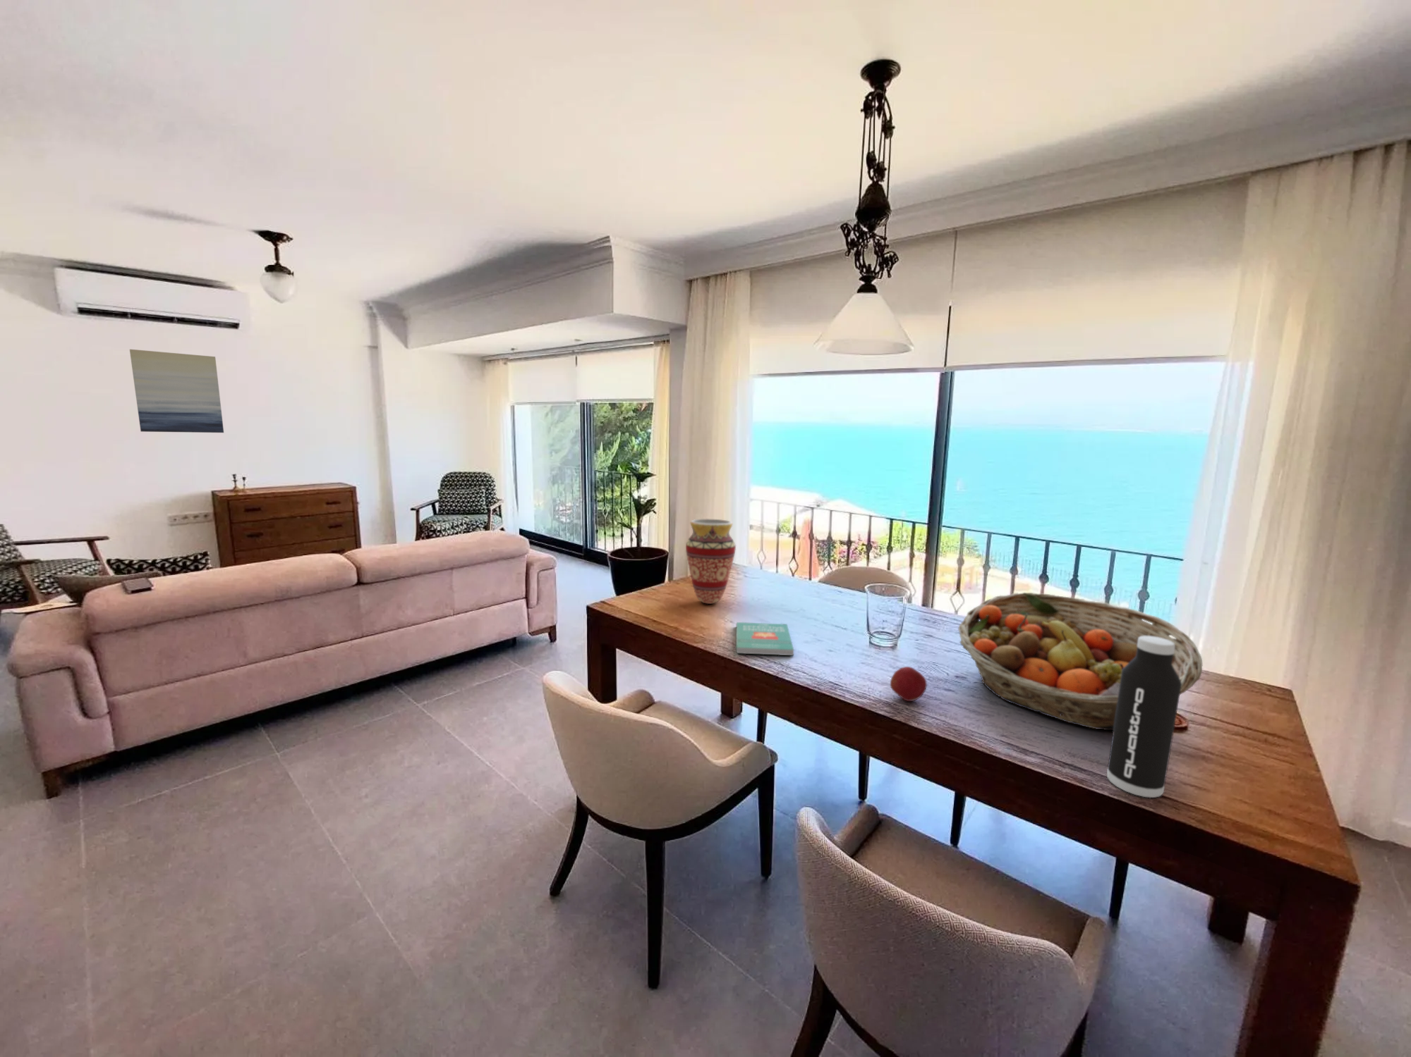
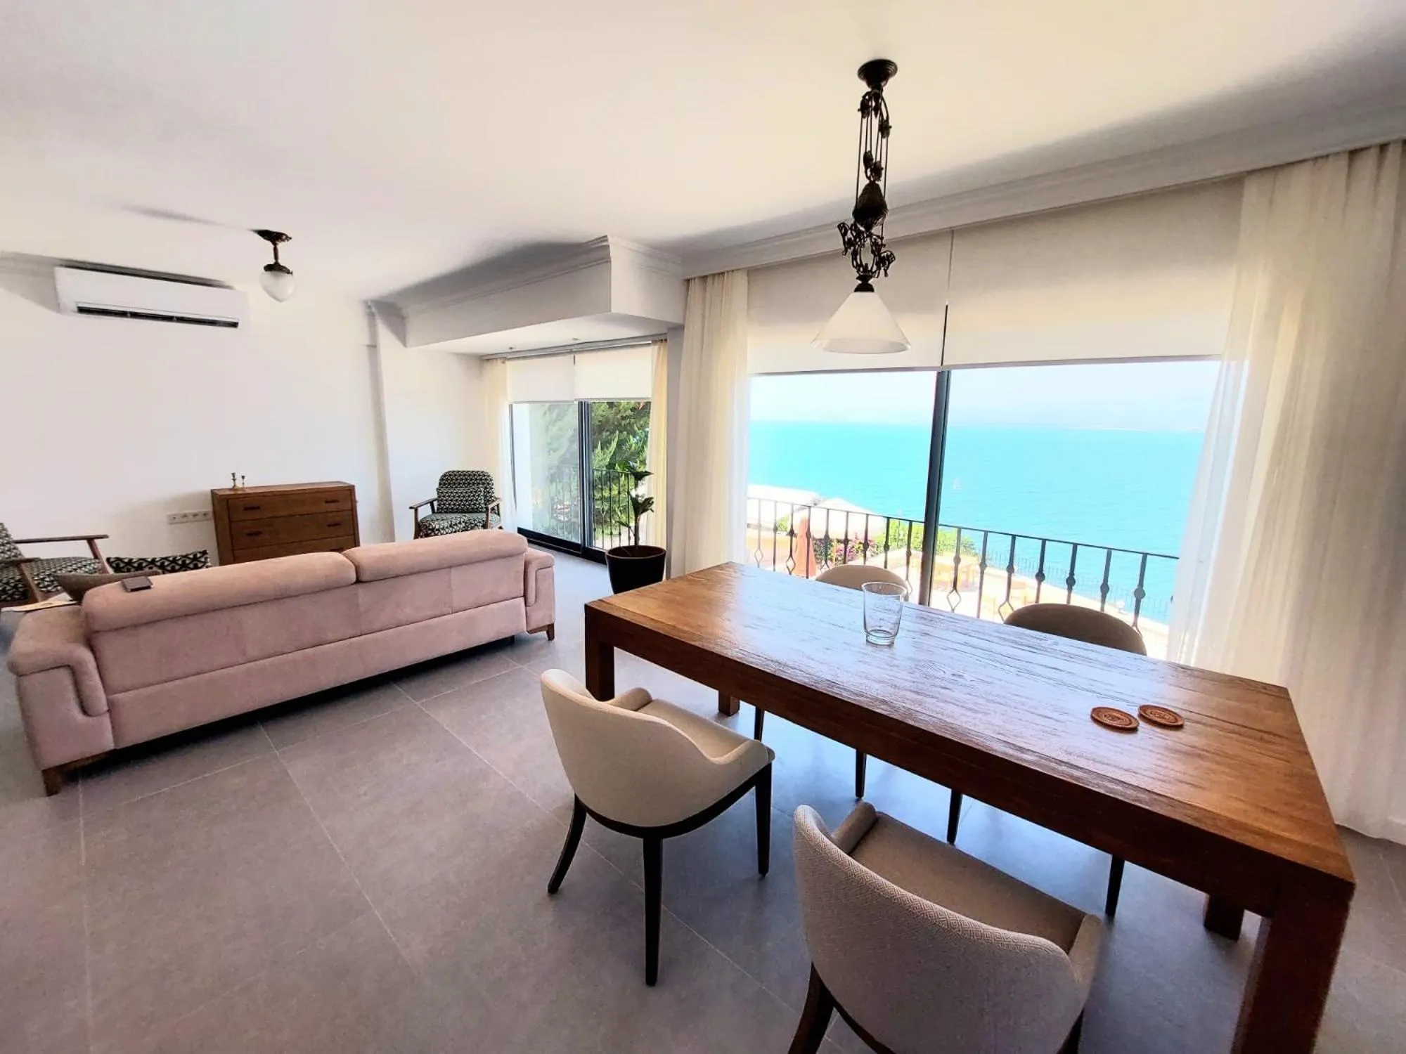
- vase (710, 562)
- fruit basket (1065, 655)
- wall art (179, 393)
- book (762, 637)
- apple (908, 684)
- water bottle (1145, 714)
